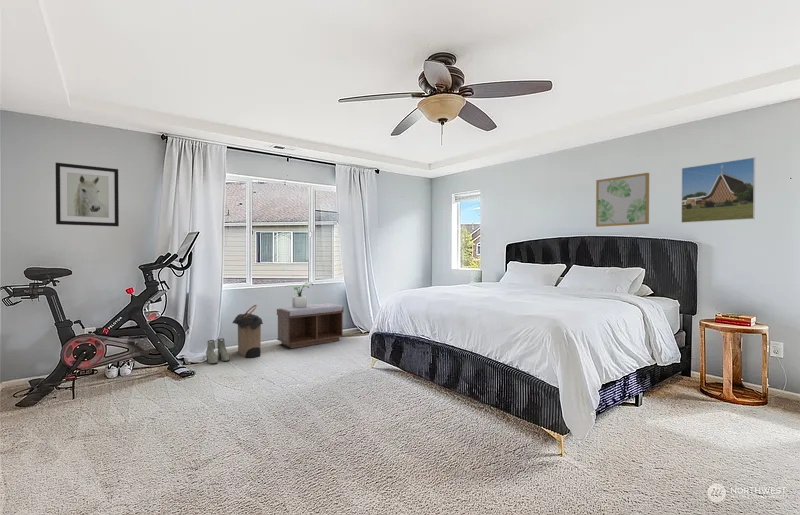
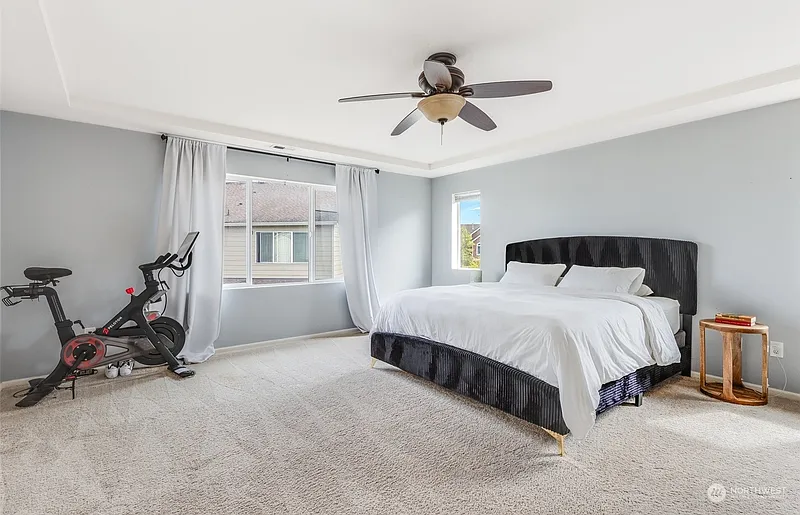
- bench (311, 323)
- potted plant (300, 294)
- laundry hamper (247, 329)
- wall art (621, 201)
- wall art (88, 195)
- boots (218, 350)
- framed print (716, 192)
